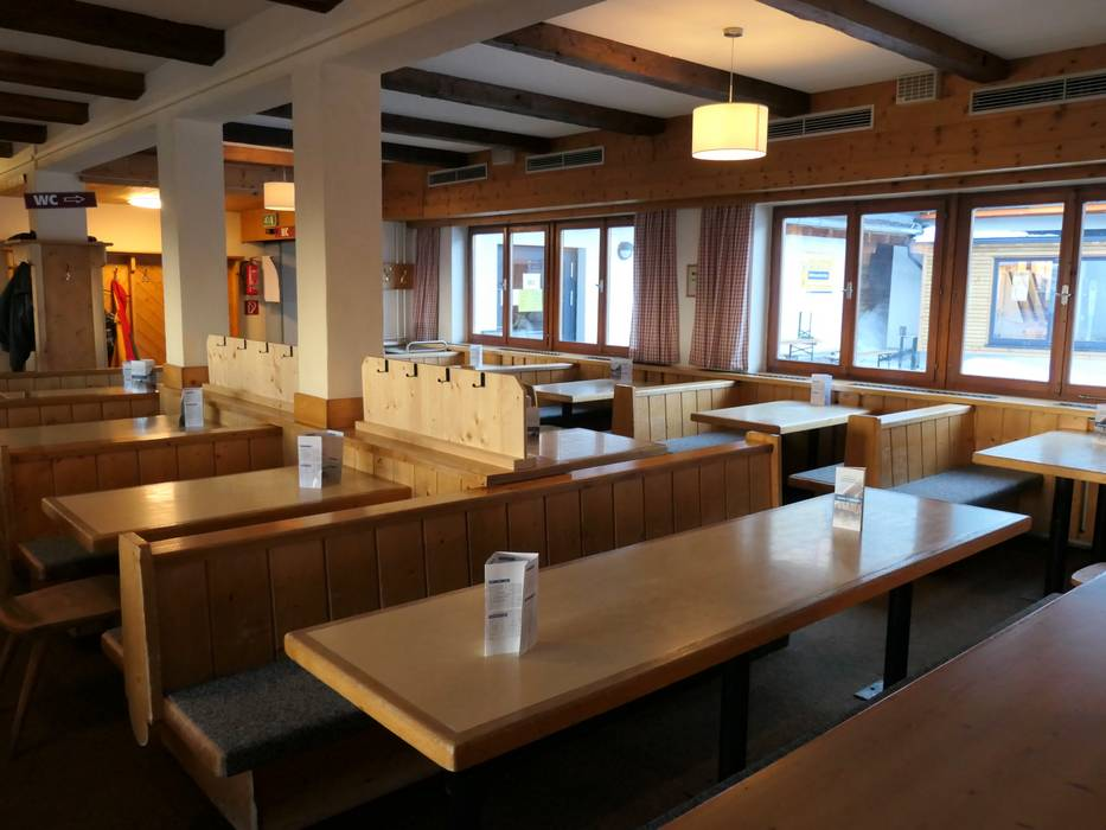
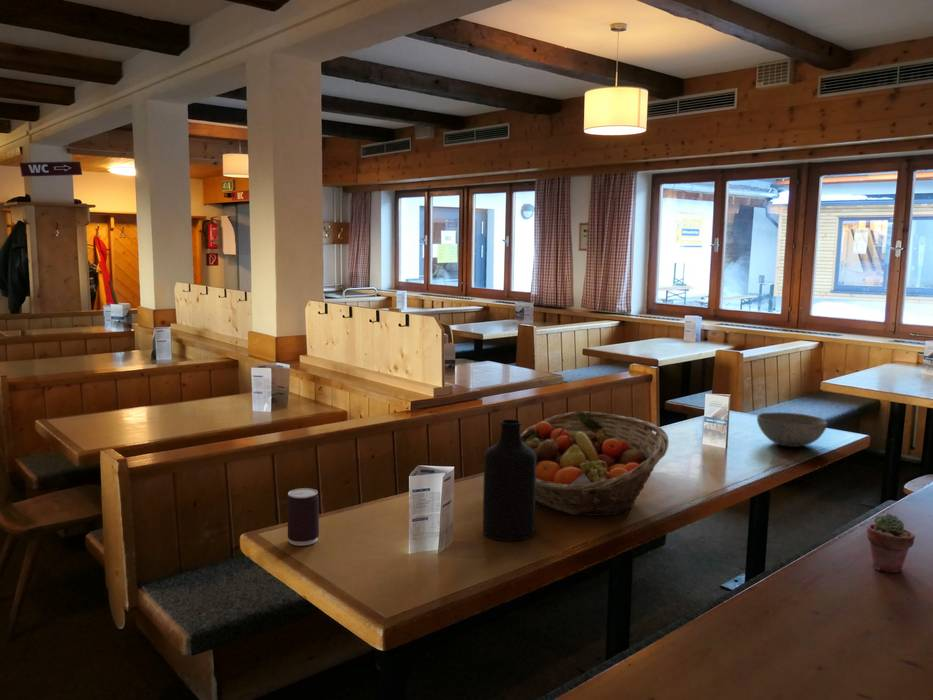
+ fruit basket (582, 460)
+ potted succulent (889, 541)
+ bottle (509, 476)
+ bowl (790, 431)
+ beverage can (303, 516)
